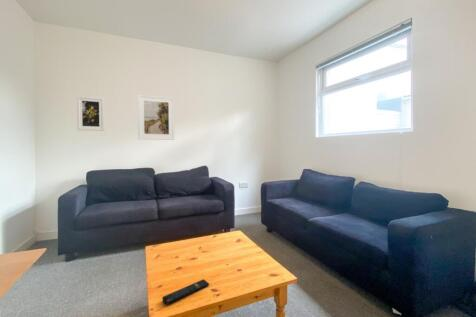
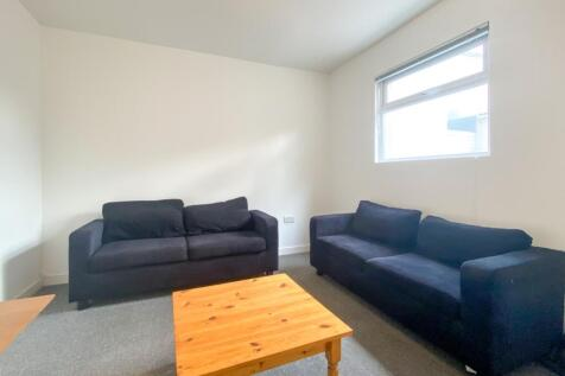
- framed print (90, 113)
- remote control (186, 291)
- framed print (156, 117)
